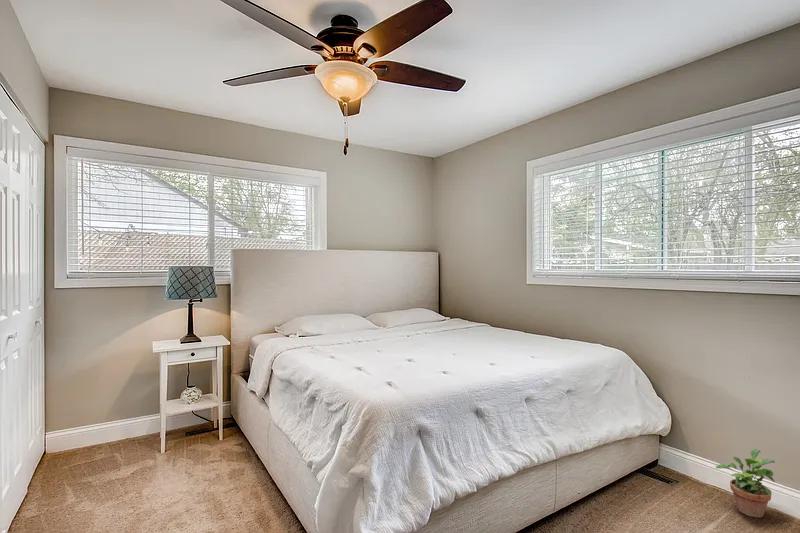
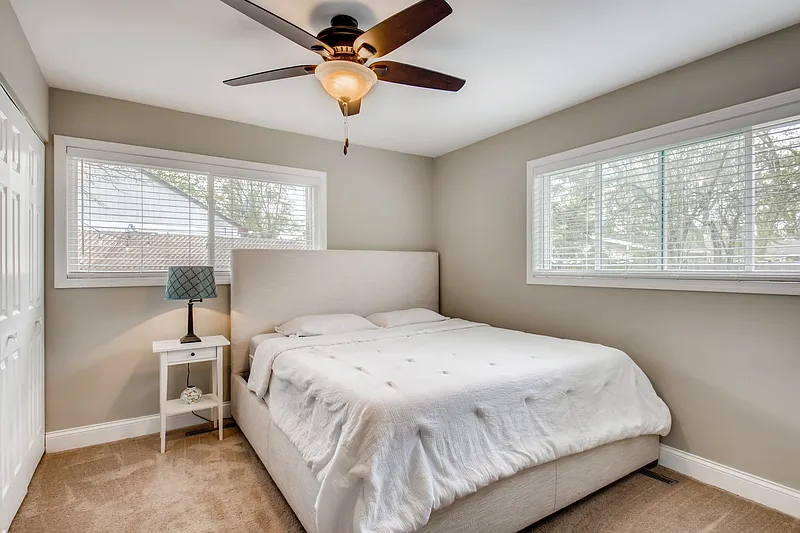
- potted plant (746, 479)
